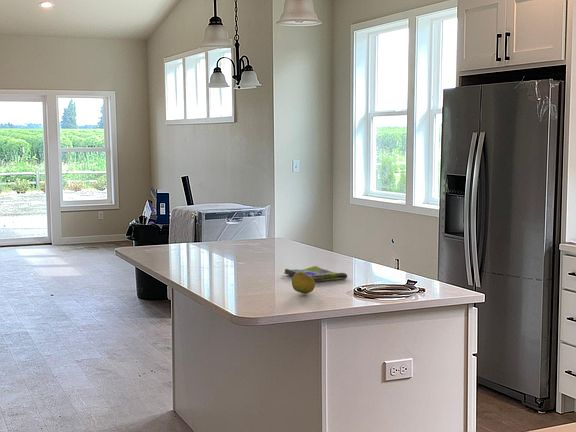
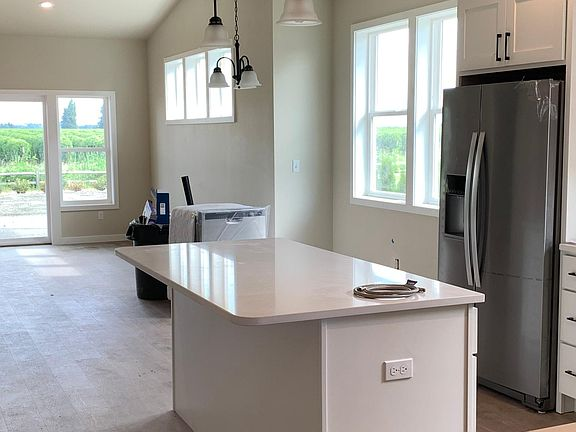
- fruit (303, 282)
- dish towel (315, 273)
